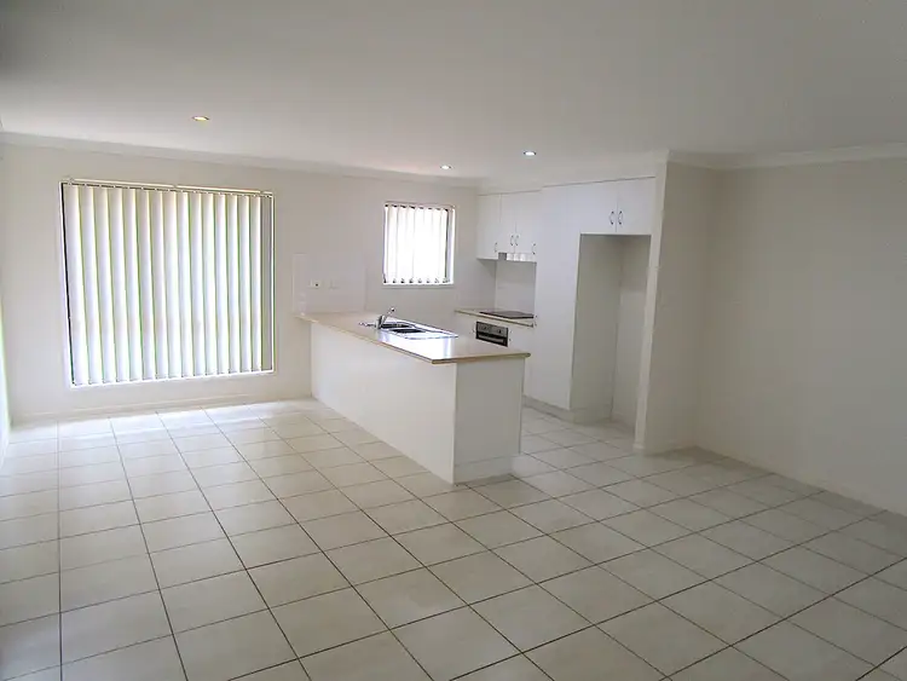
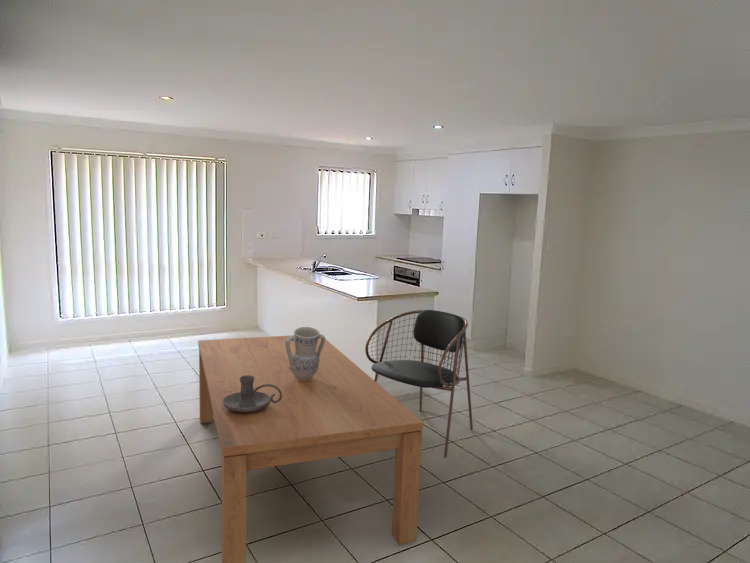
+ dining chair (421, 374)
+ dining table (286, 421)
+ candle holder (252, 392)
+ vase (304, 354)
